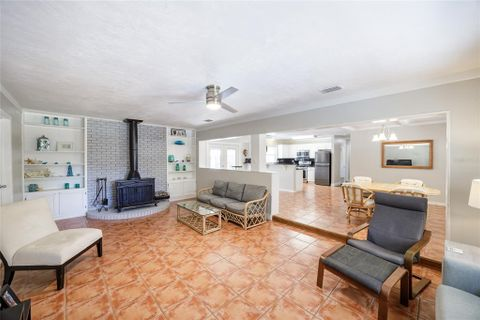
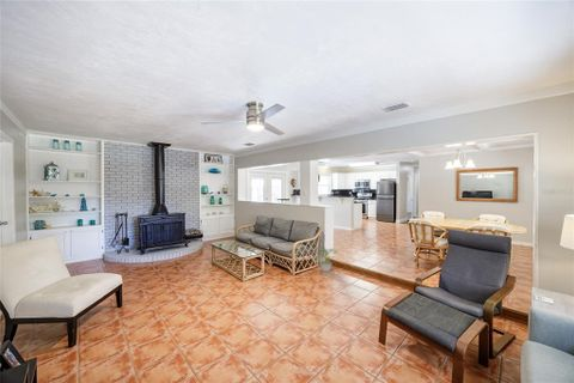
+ potted plant (325, 259)
